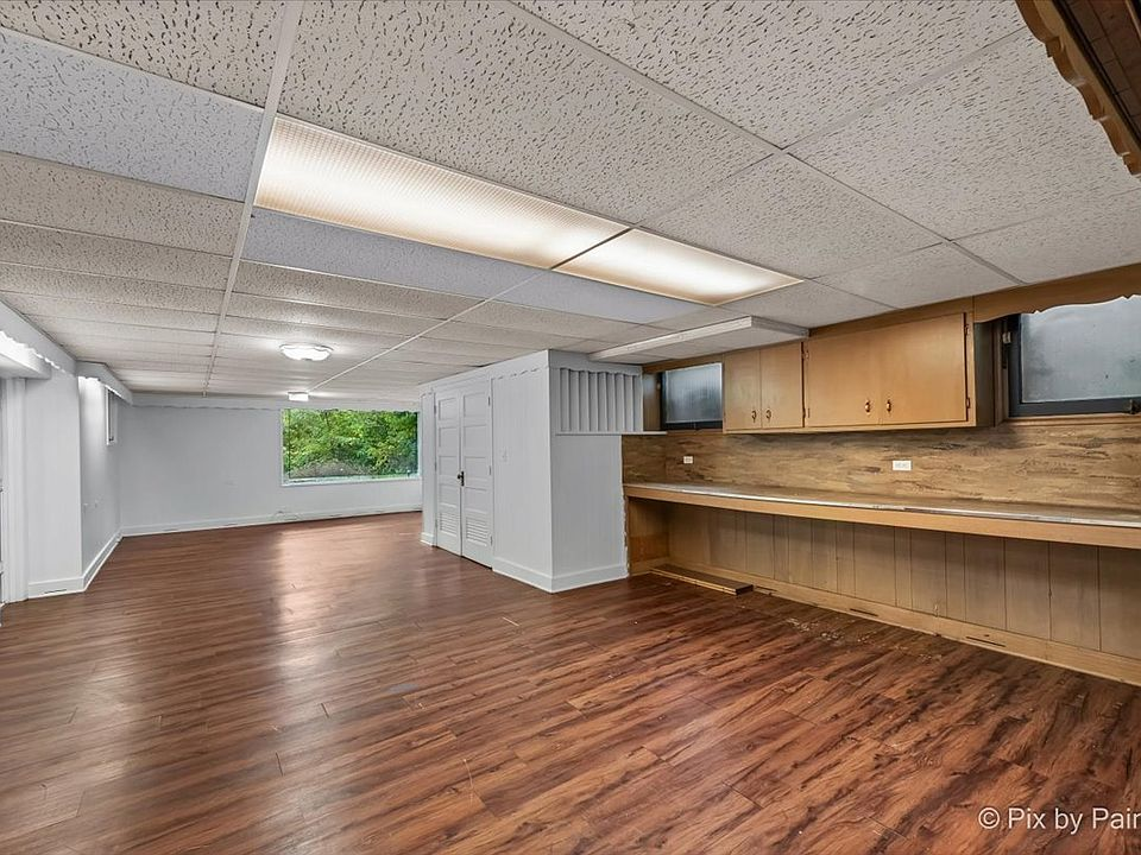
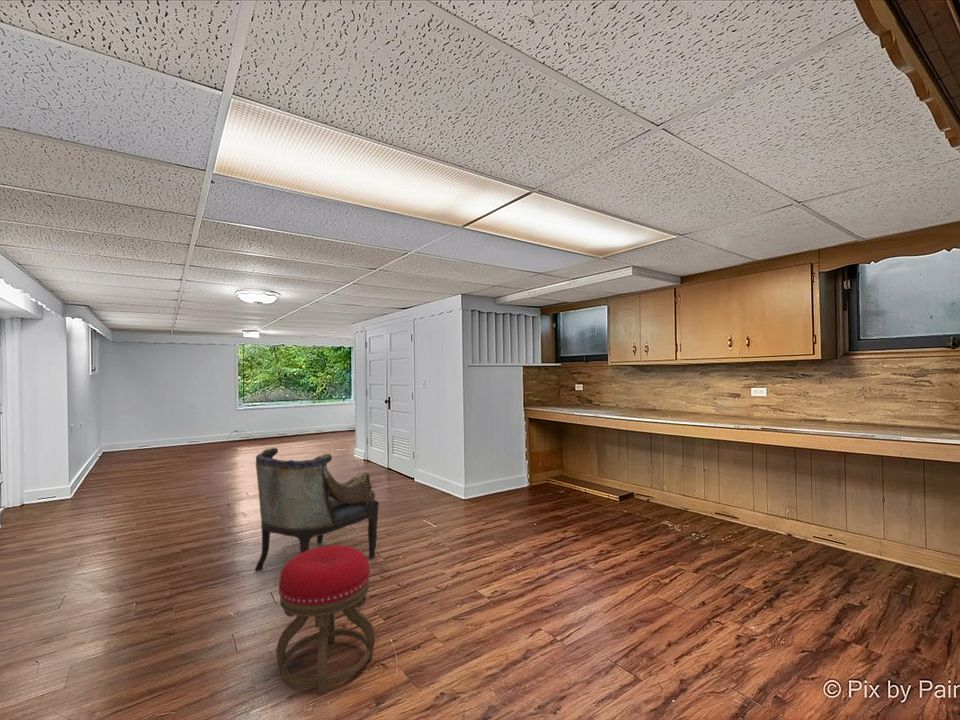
+ stool (326, 610)
+ armchair (319, 503)
